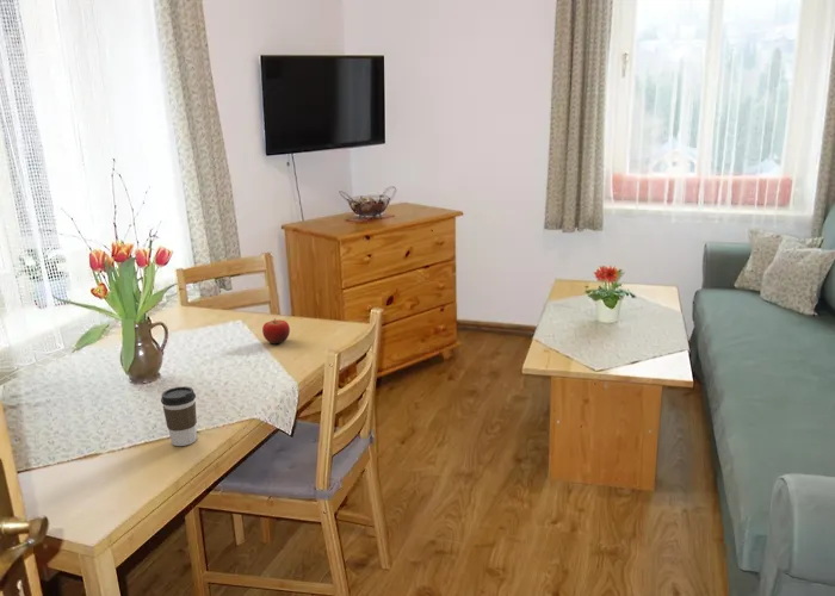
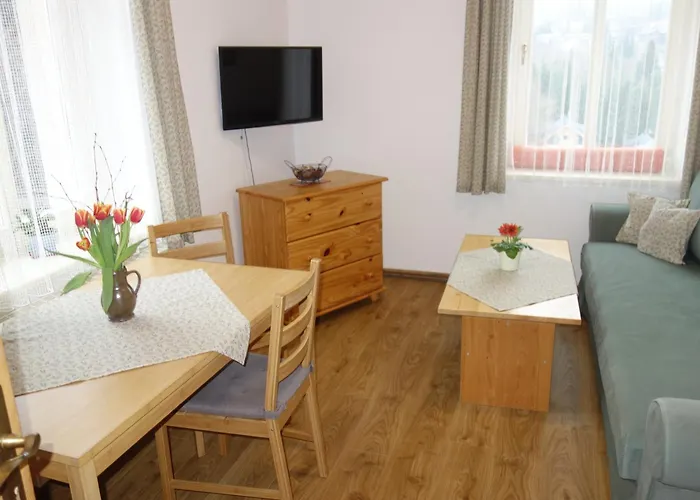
- coffee cup (180, 416)
- fruit (276, 329)
